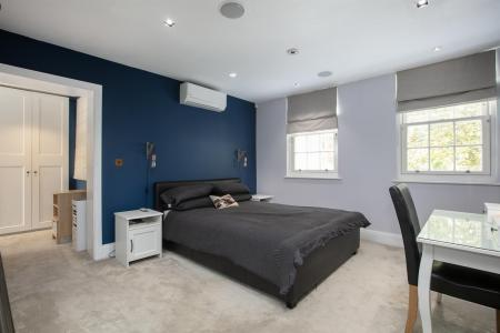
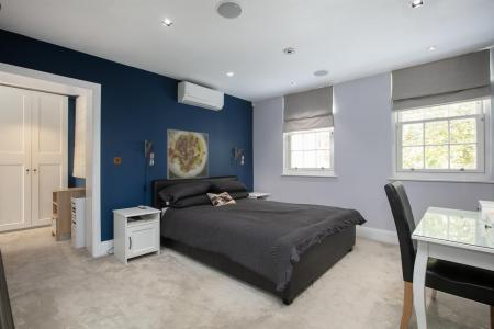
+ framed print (189, 155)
